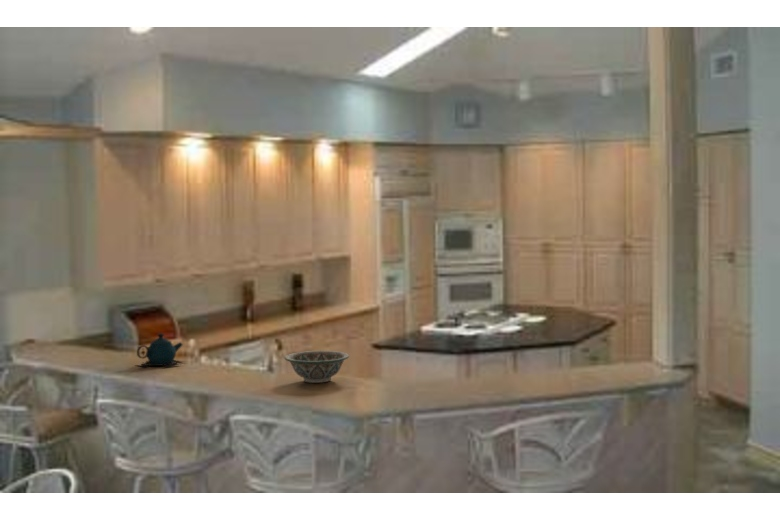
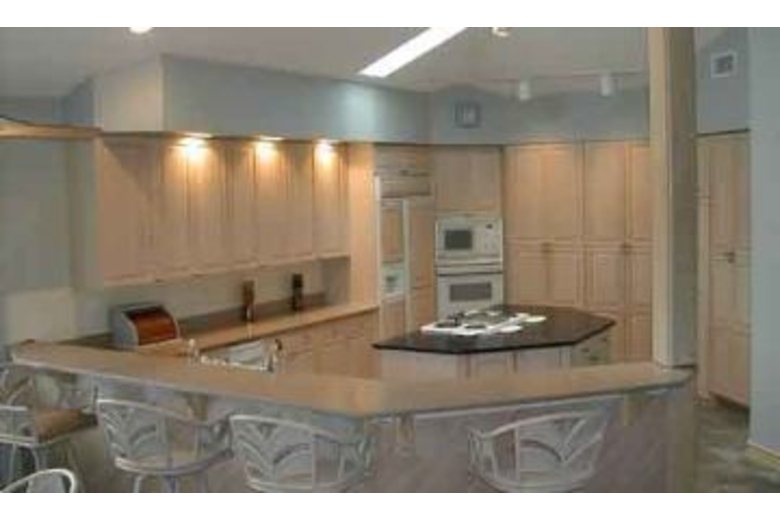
- teapot (159, 348)
- decorative bowl (317, 367)
